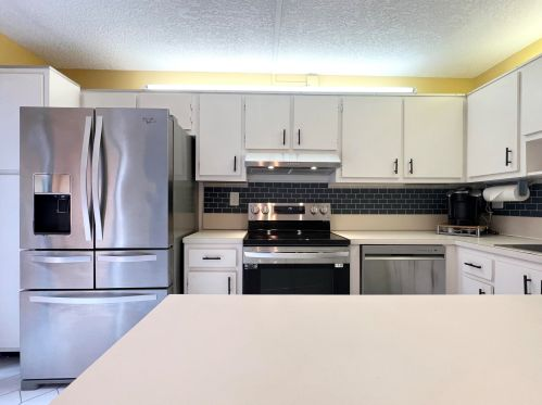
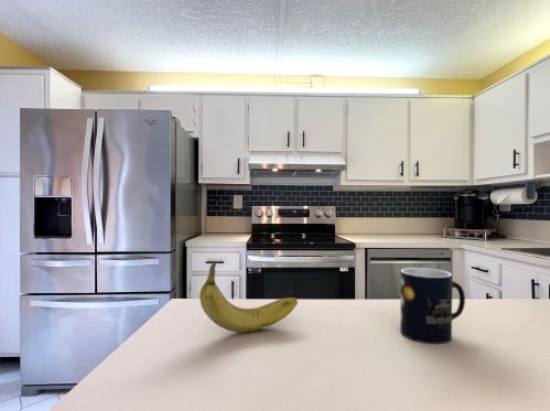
+ mug (431, 302)
+ fruit (256, 307)
